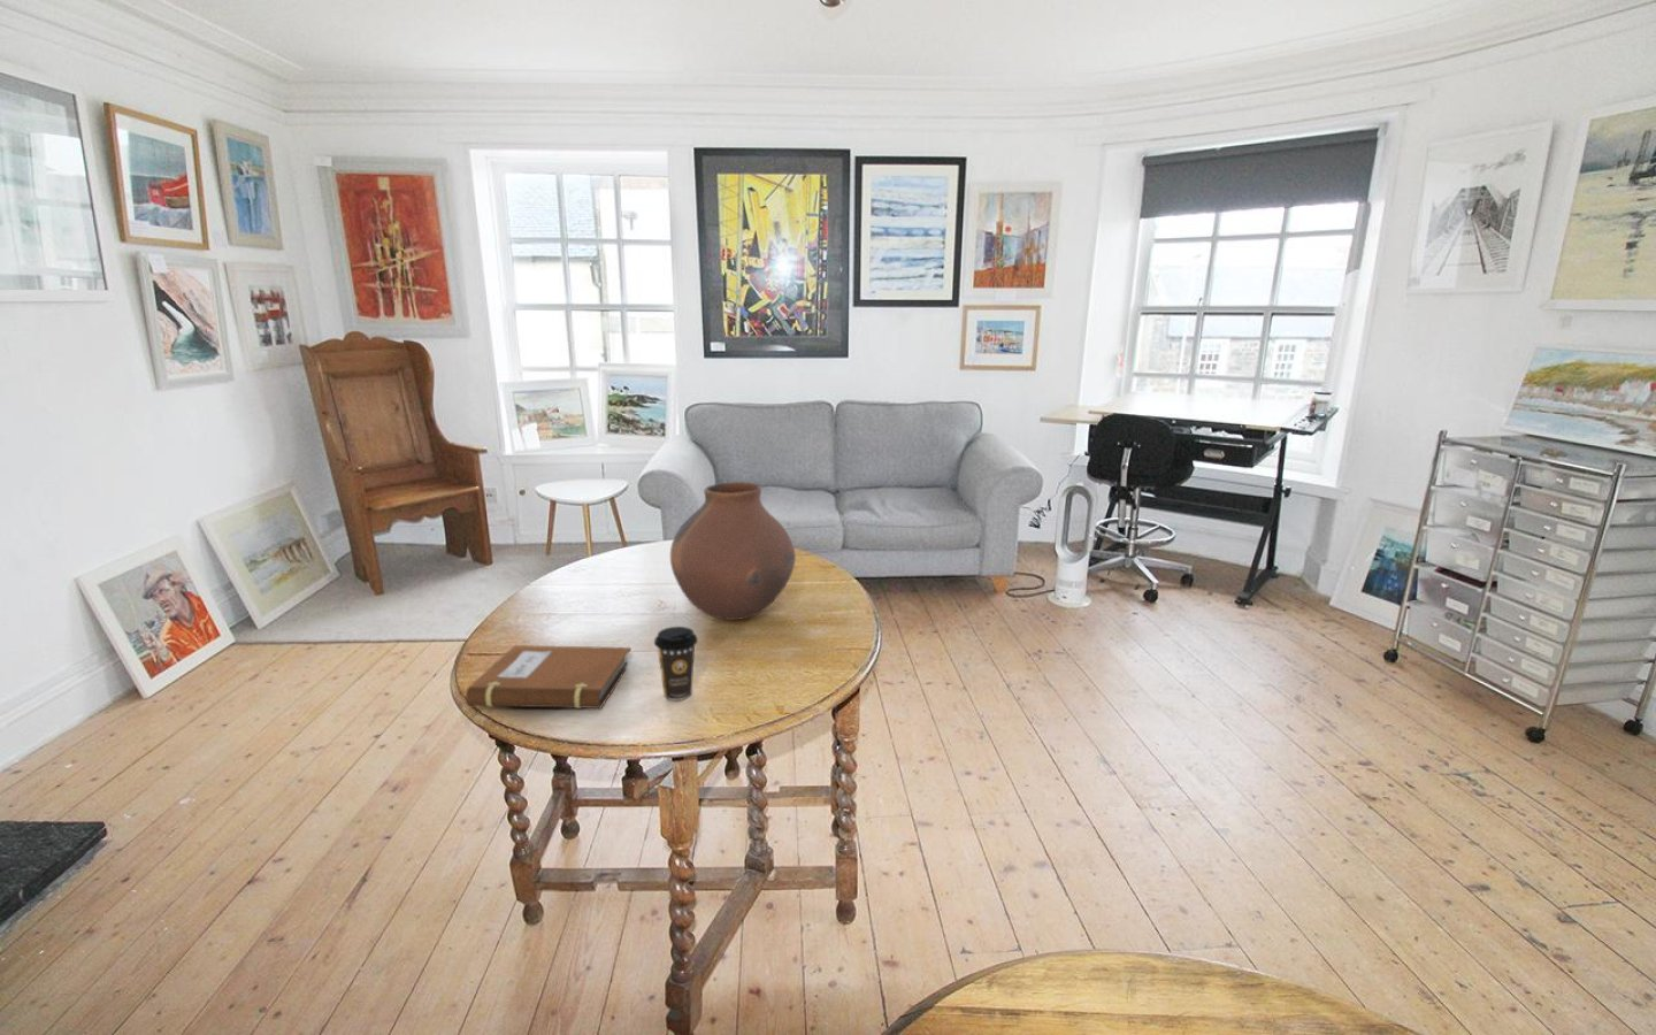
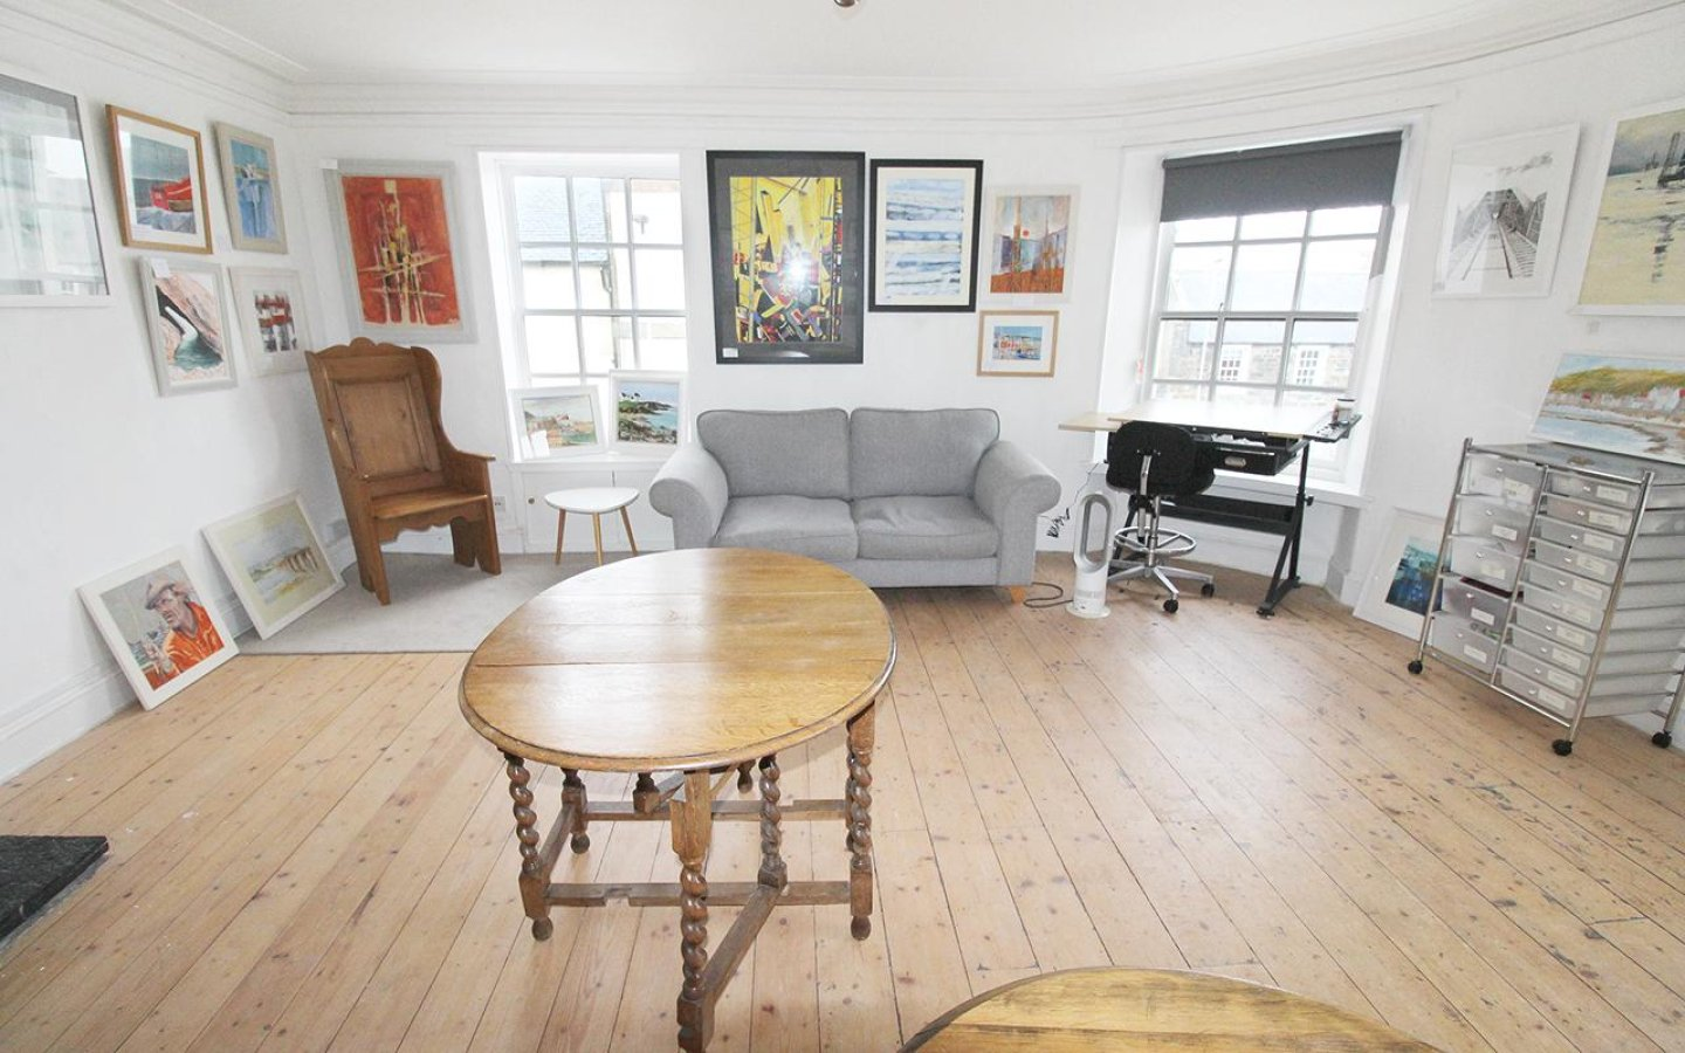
- notebook (550, 675)
- coffee cup (676, 663)
- vase (732, 551)
